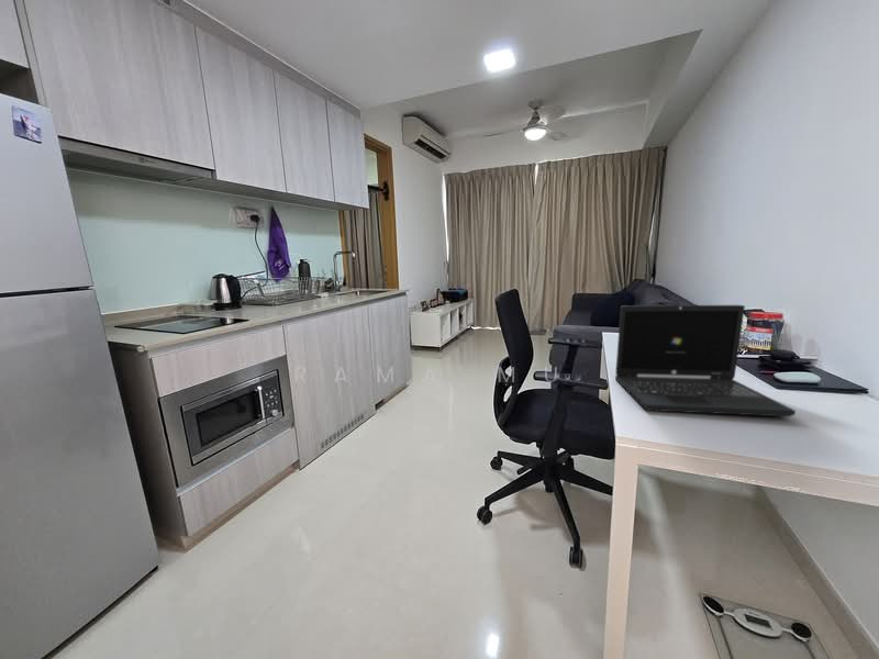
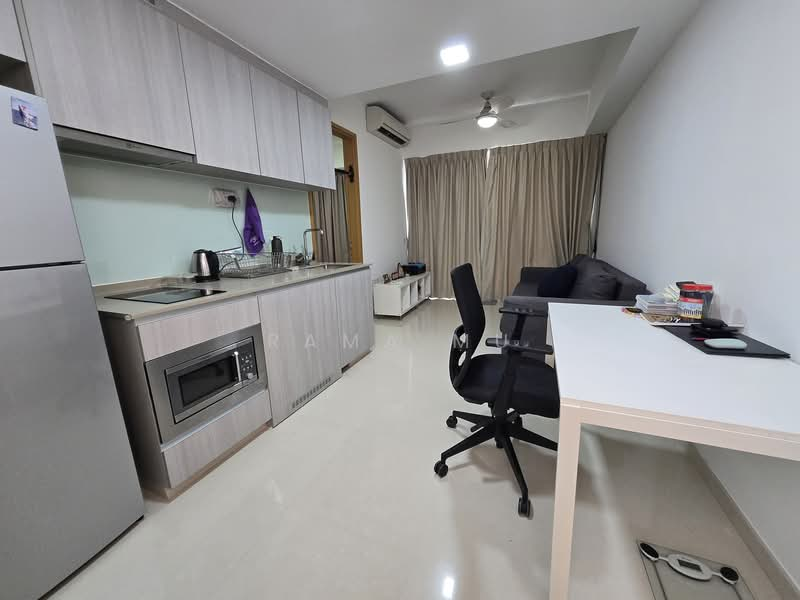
- laptop (697, 355)
